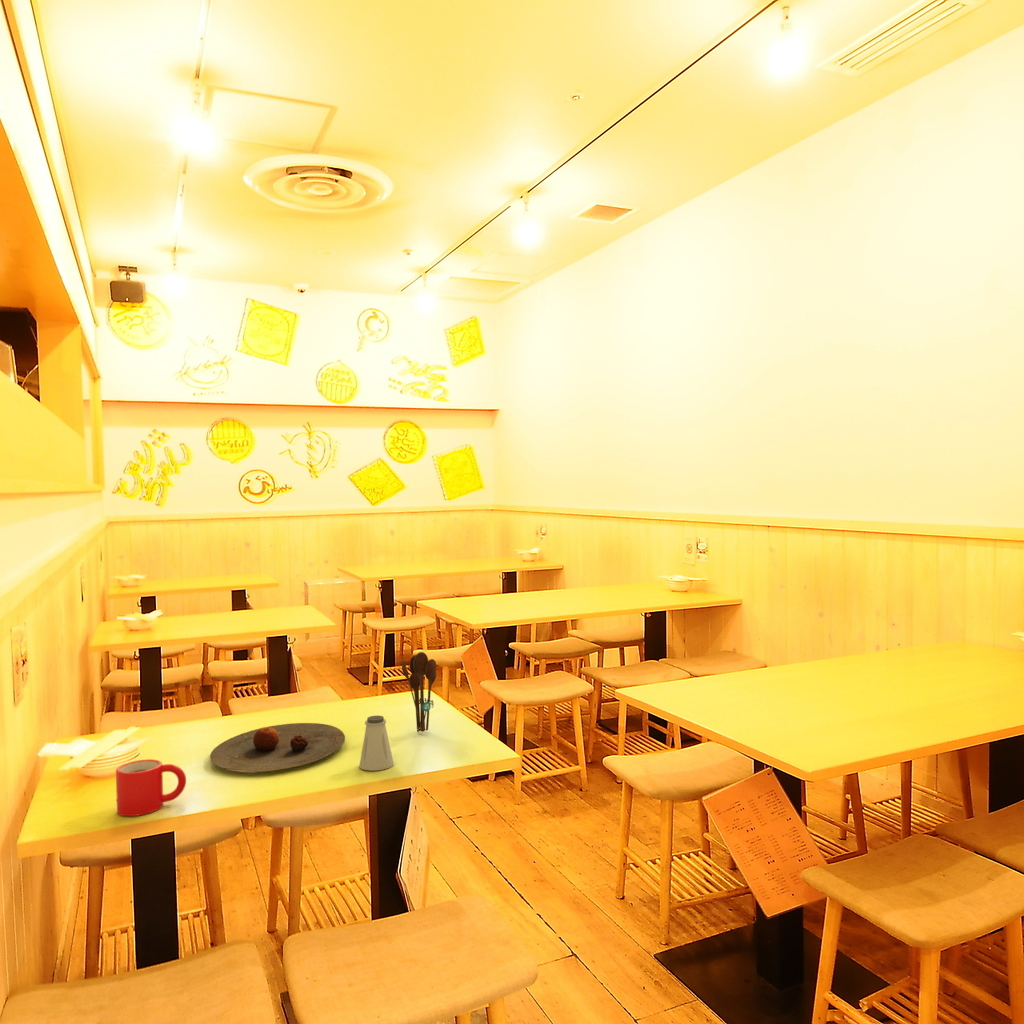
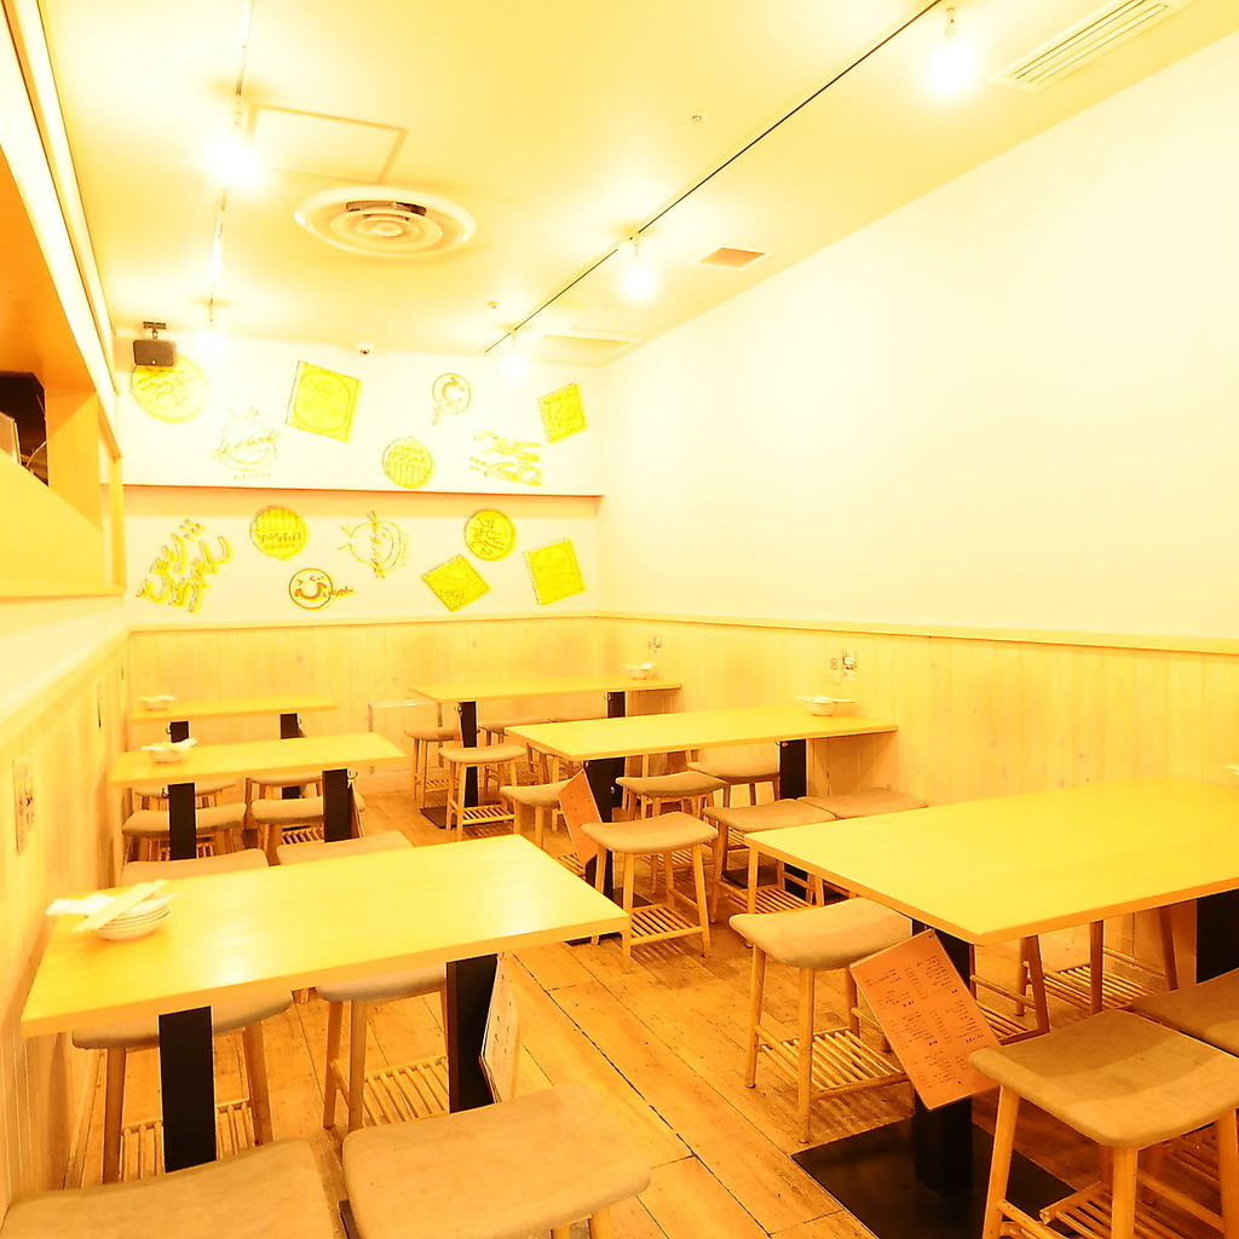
- utensil holder (420, 690)
- plate (279, 740)
- mug (151, 785)
- saltshaker (375, 741)
